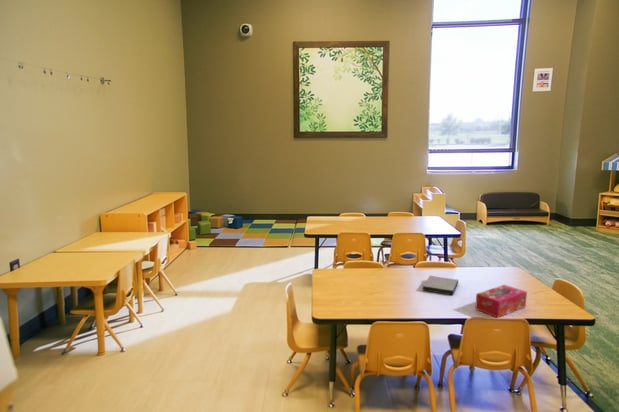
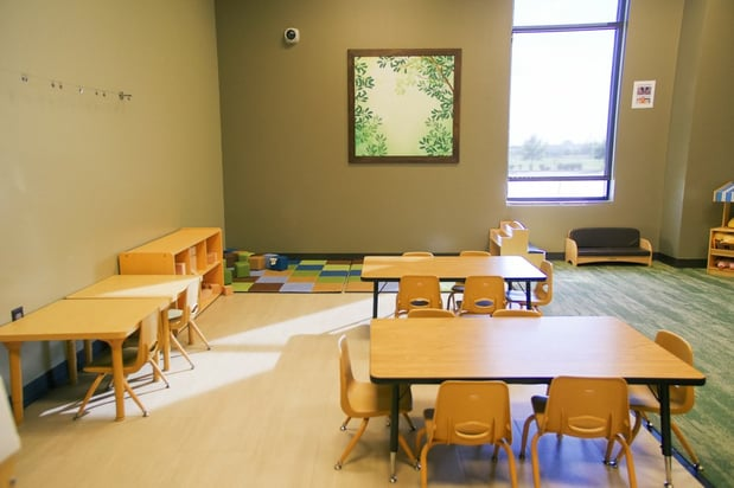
- book (440, 284)
- tissue box (501, 300)
